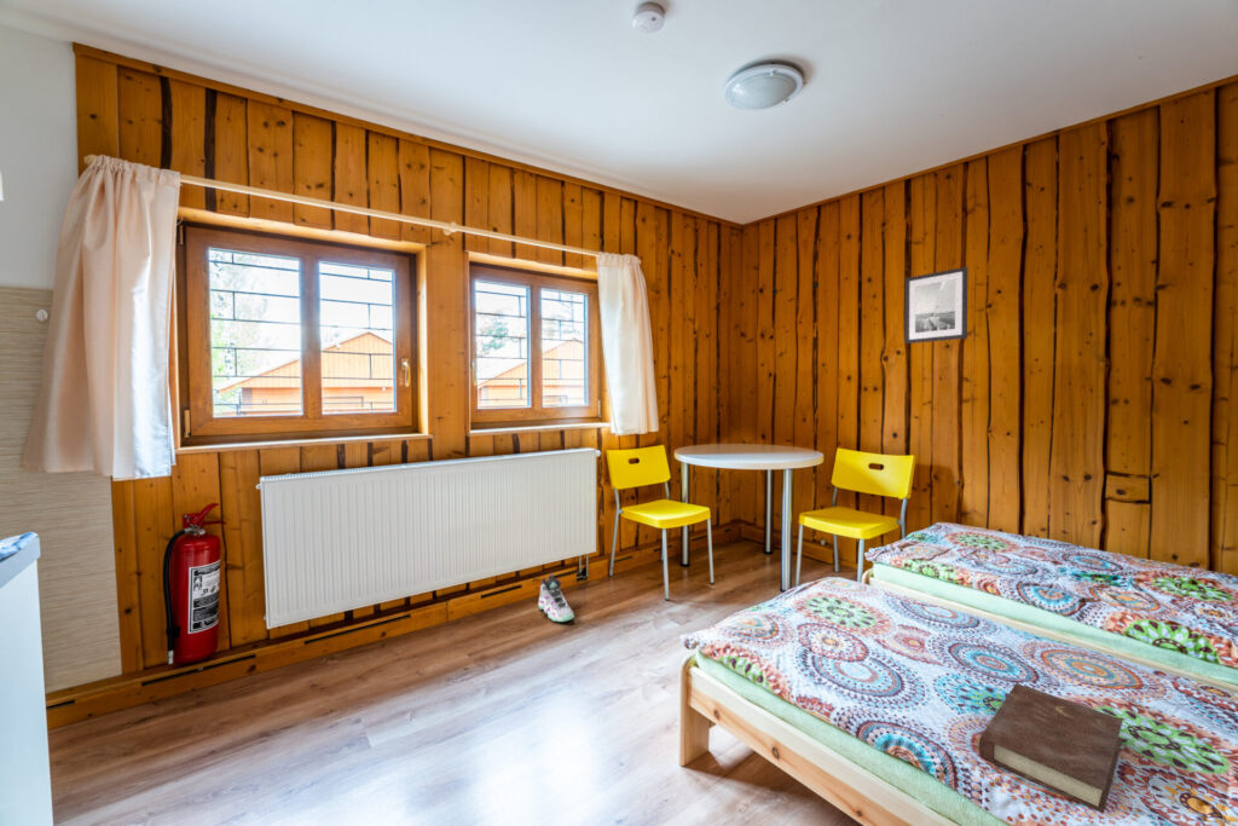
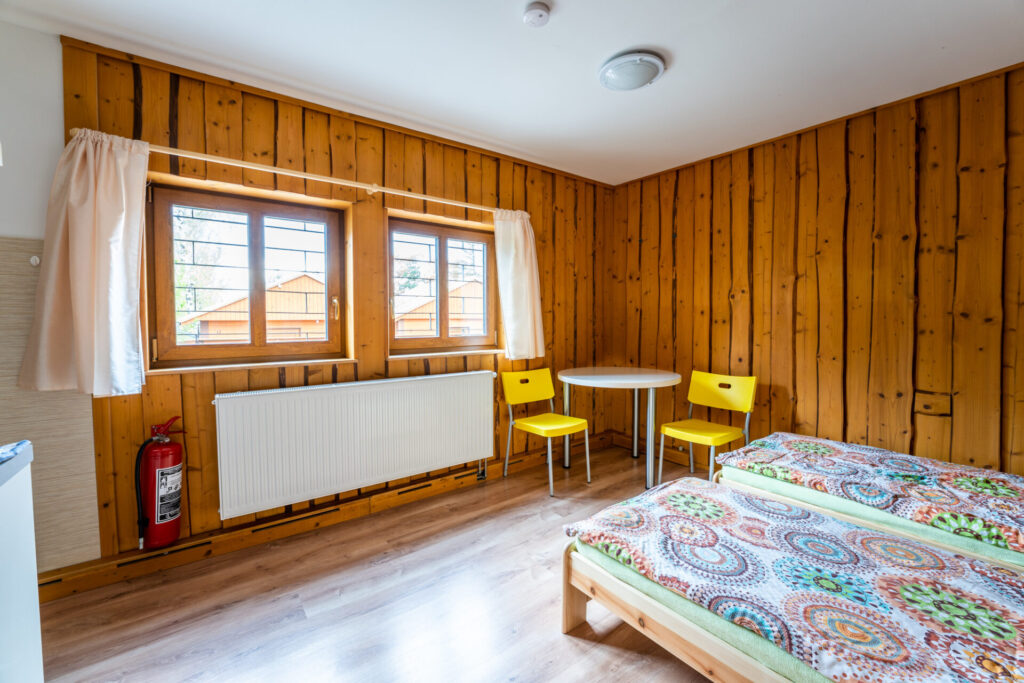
- sneaker (554, 594)
- book (1052, 737)
- wall art (935, 306)
